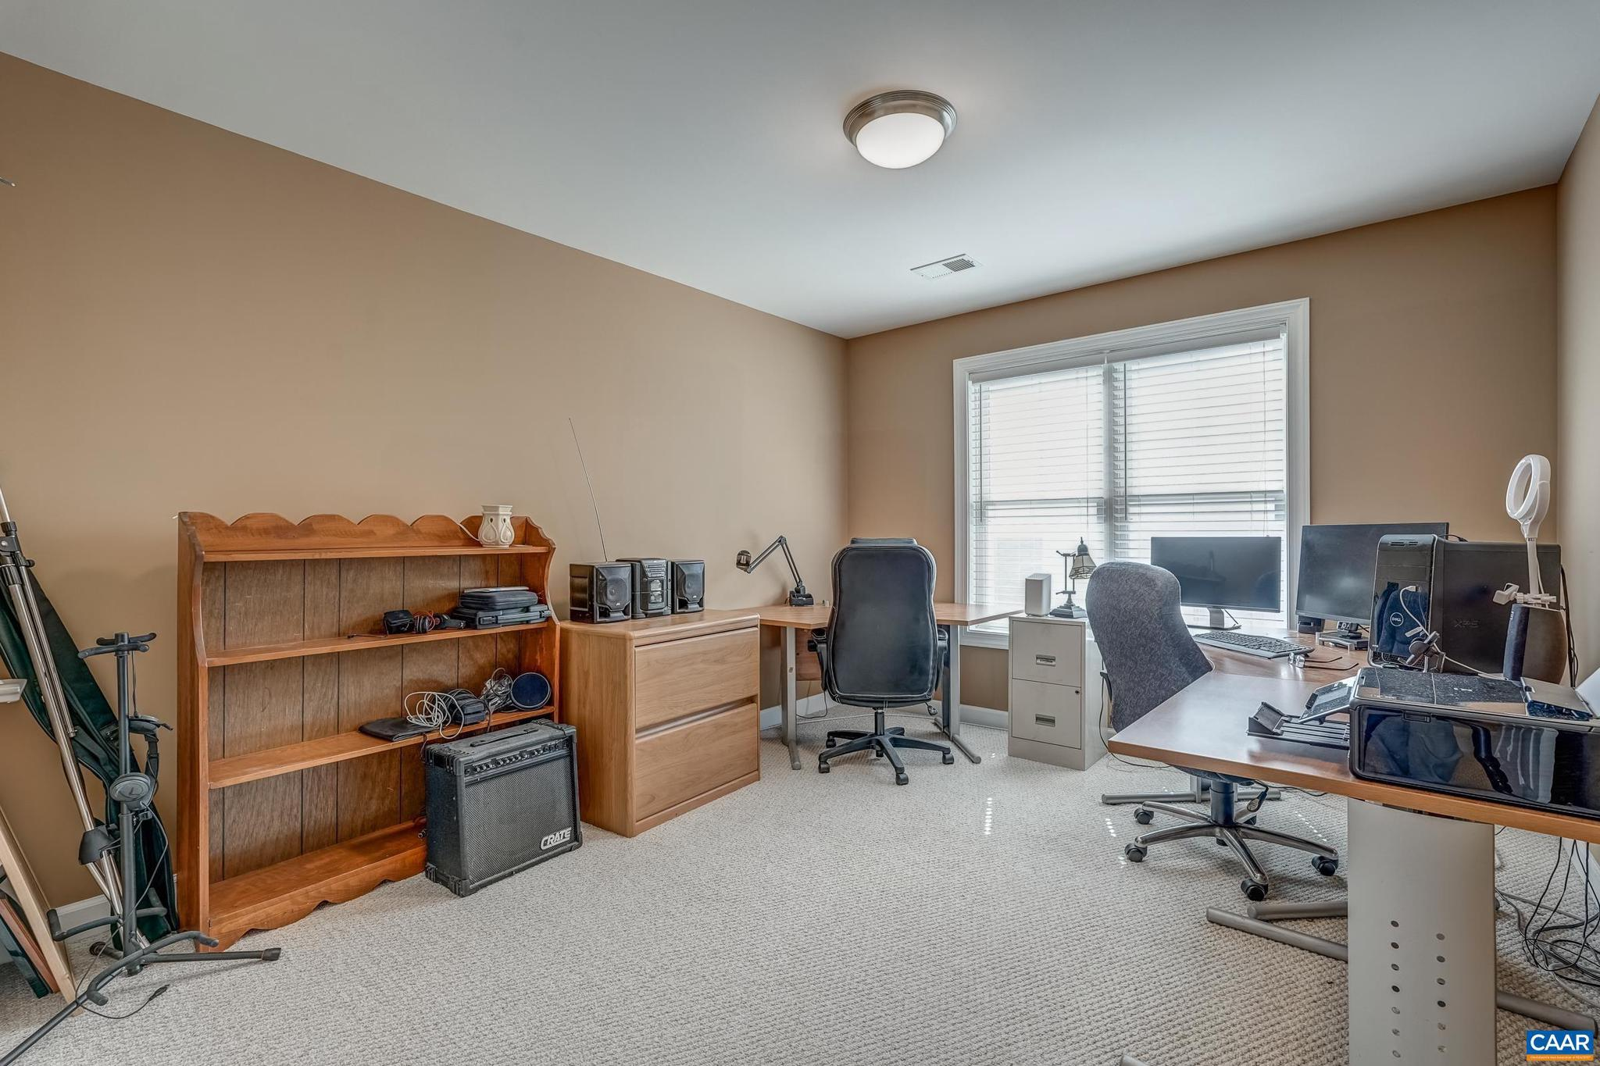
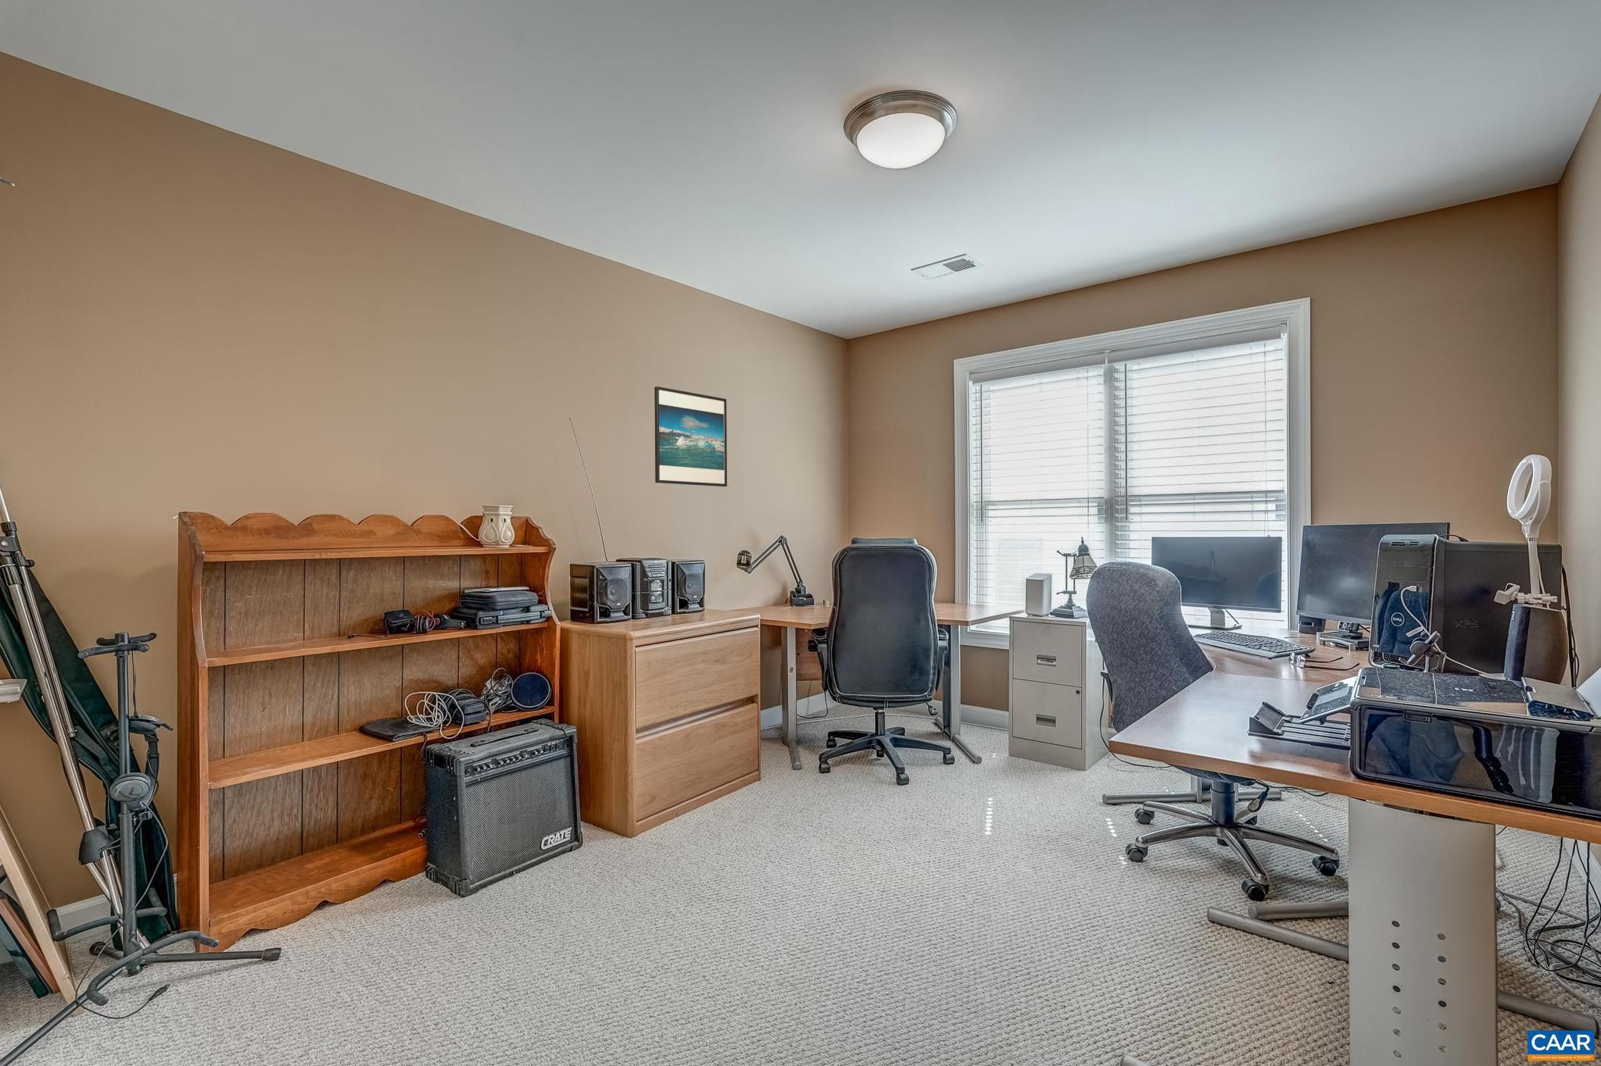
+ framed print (692, 439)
